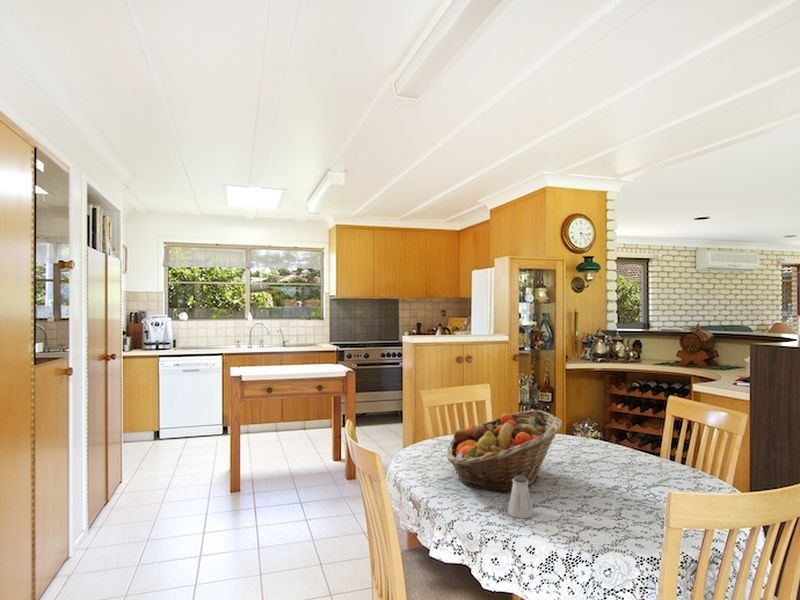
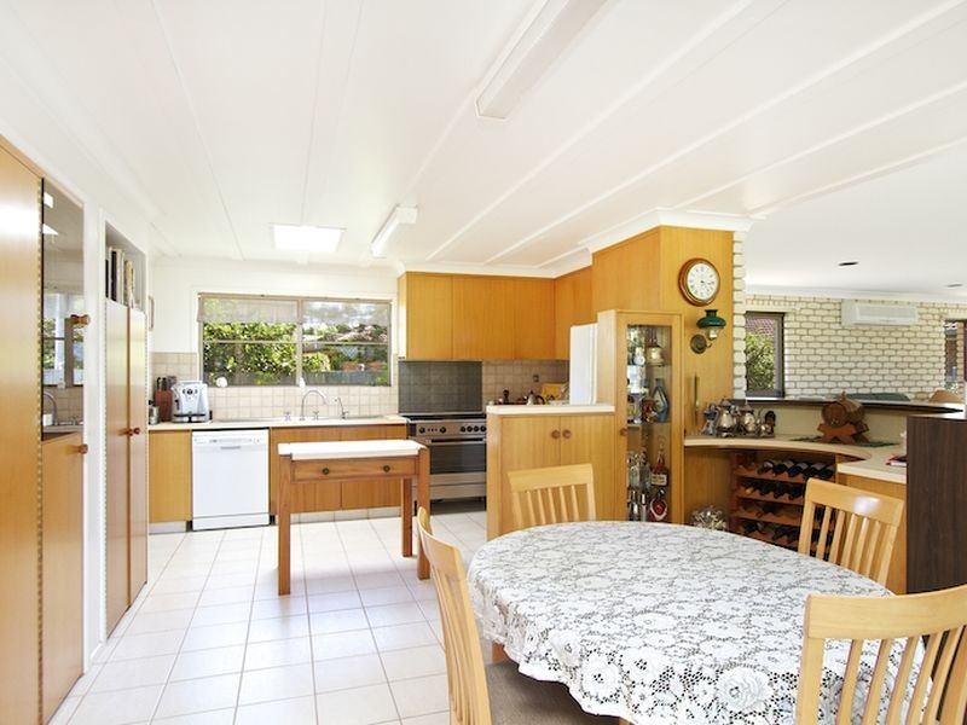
- saltshaker (520, 495)
- fruit basket (502, 445)
